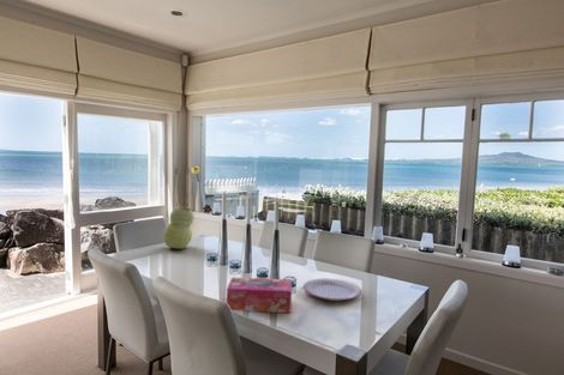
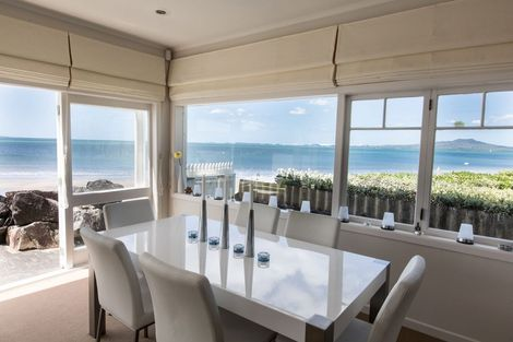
- tissue box (259, 294)
- plate (331, 290)
- vase (178, 228)
